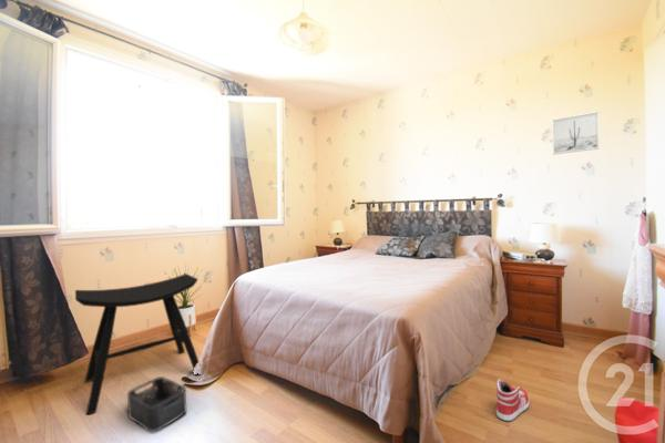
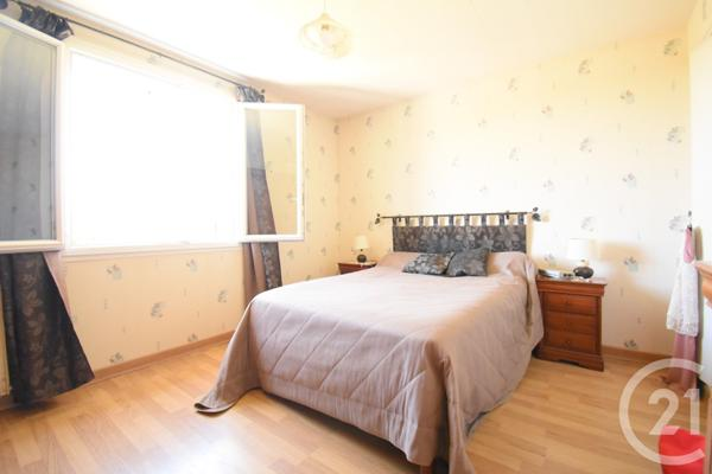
- storage bin (156, 402)
- wall art (574, 133)
- house plant (184, 298)
- stool (145, 343)
- sneaker (513, 392)
